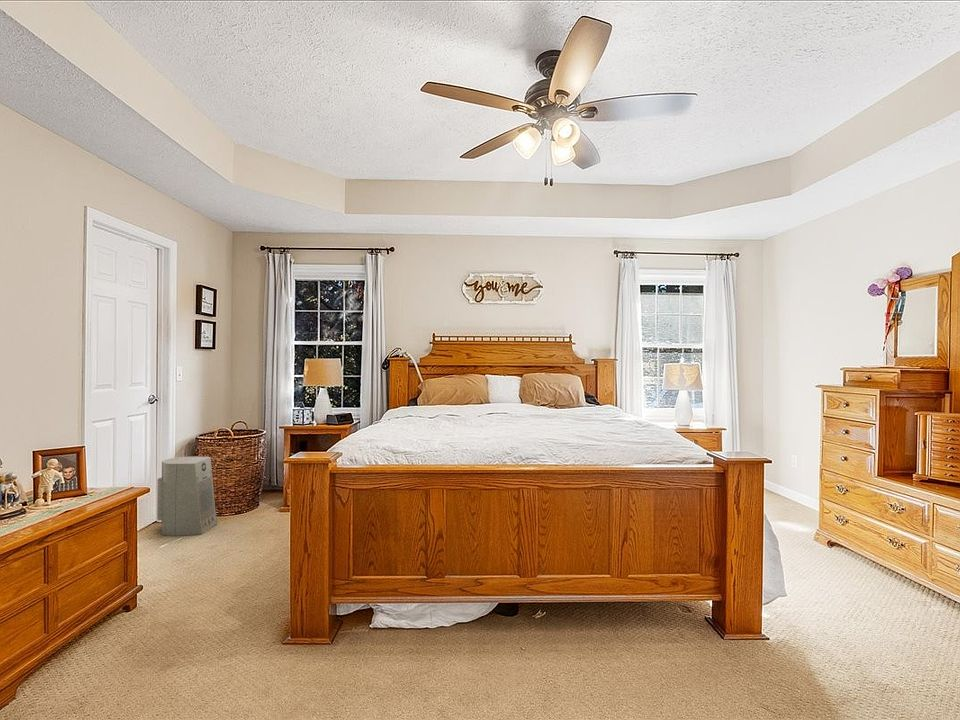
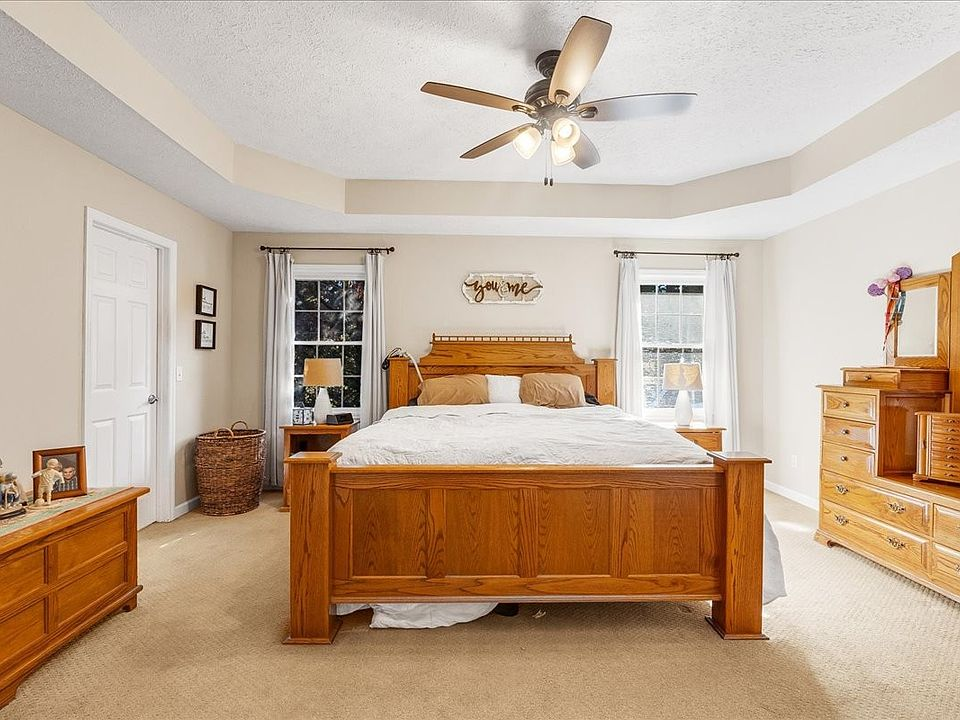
- fan (184, 494)
